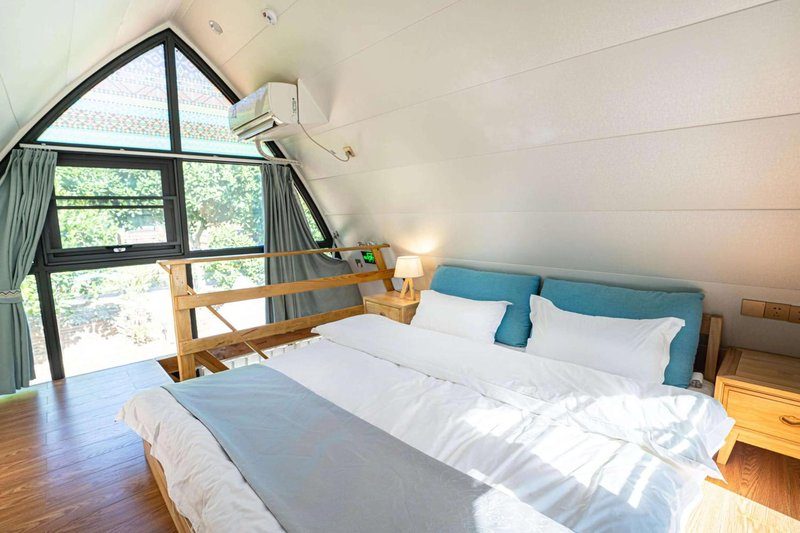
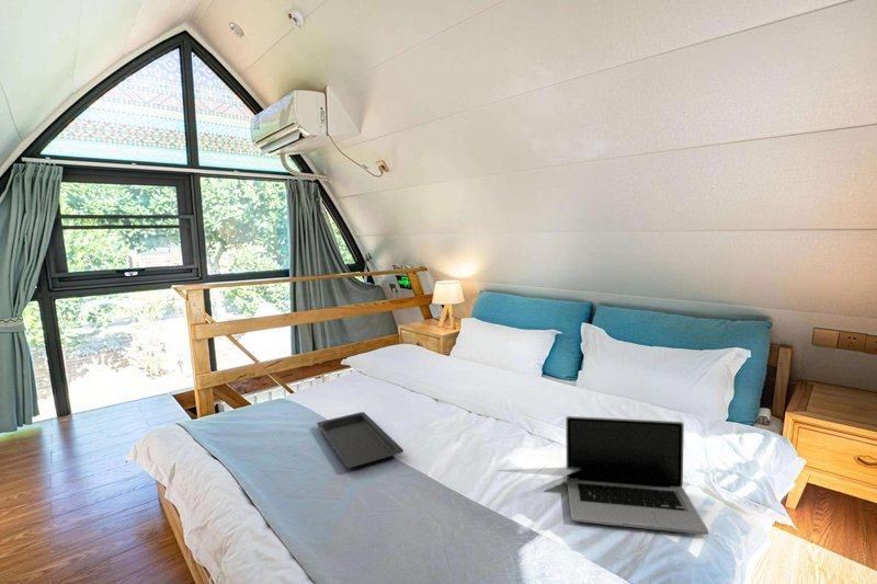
+ laptop (629, 469)
+ serving tray (356, 438)
